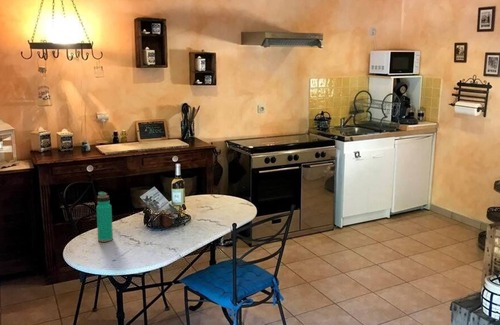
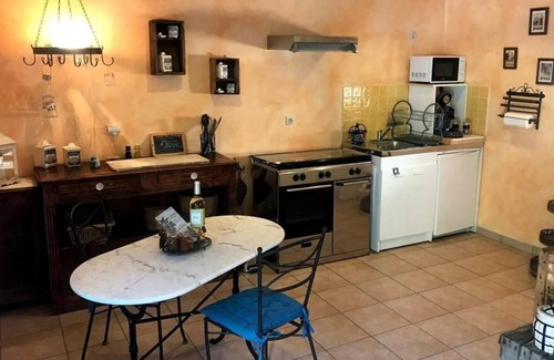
- water bottle (104, 216)
